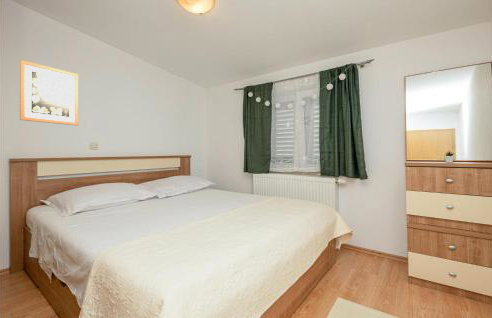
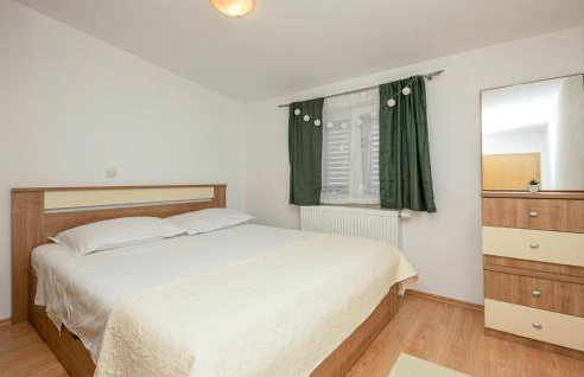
- wall art (51, 95)
